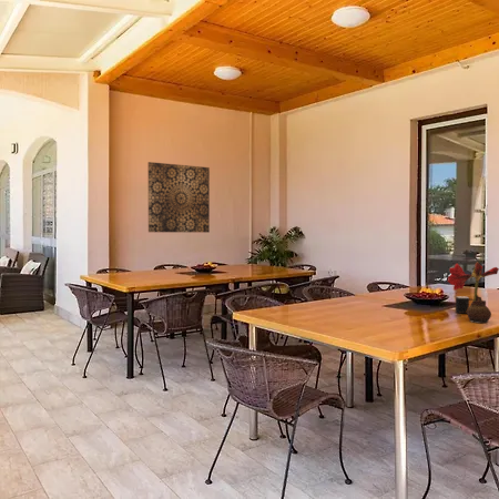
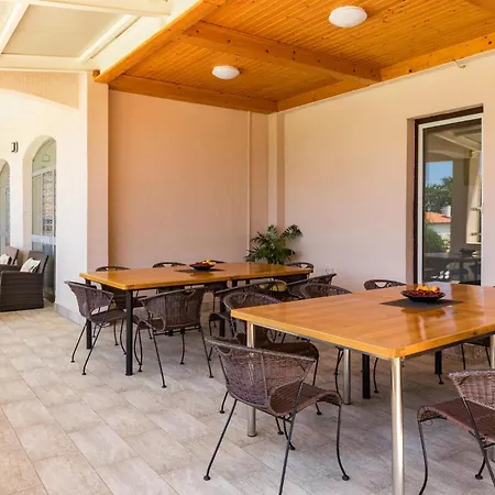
- cup (465, 305)
- flower (475, 289)
- wall art (180, 198)
